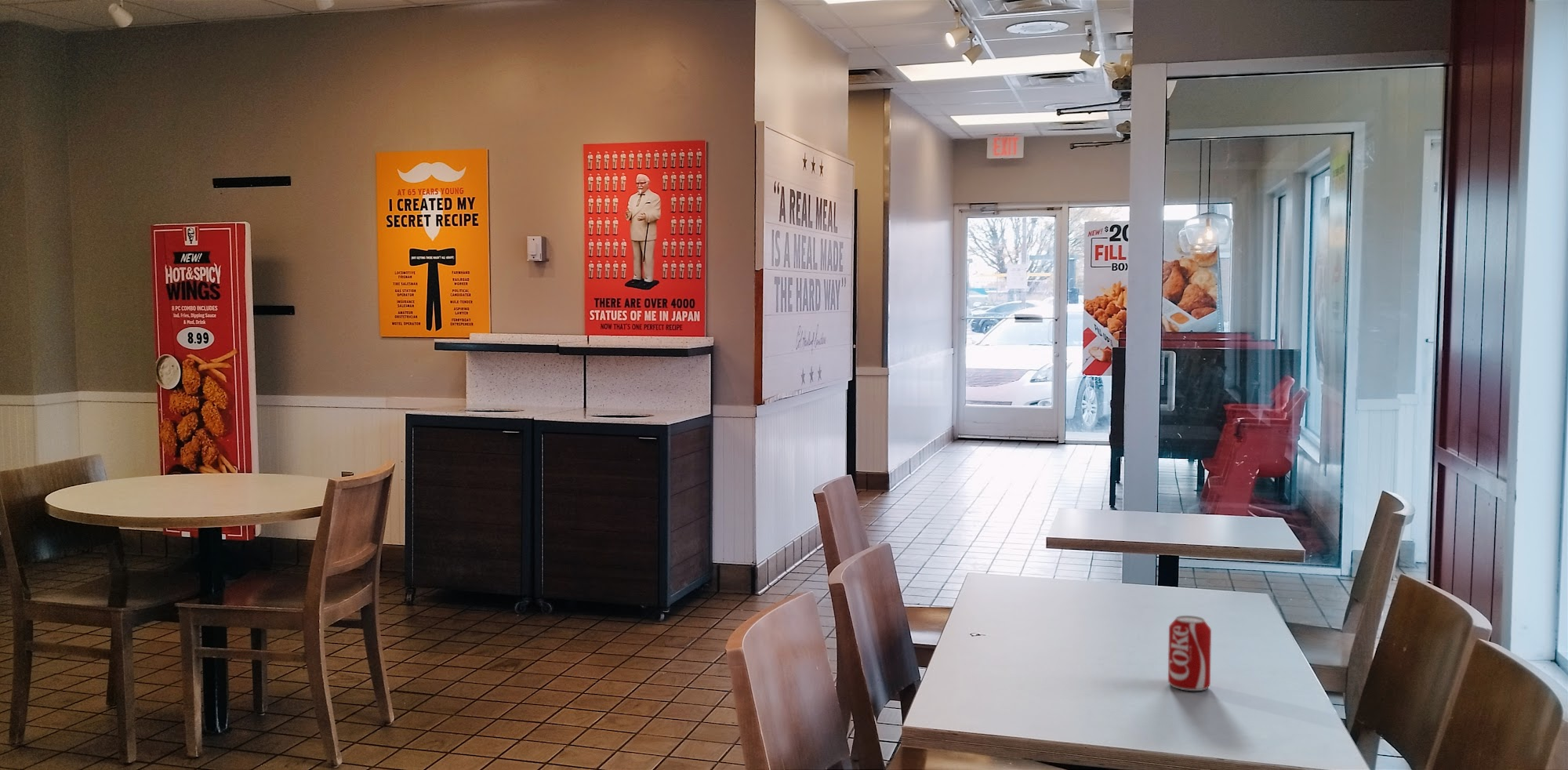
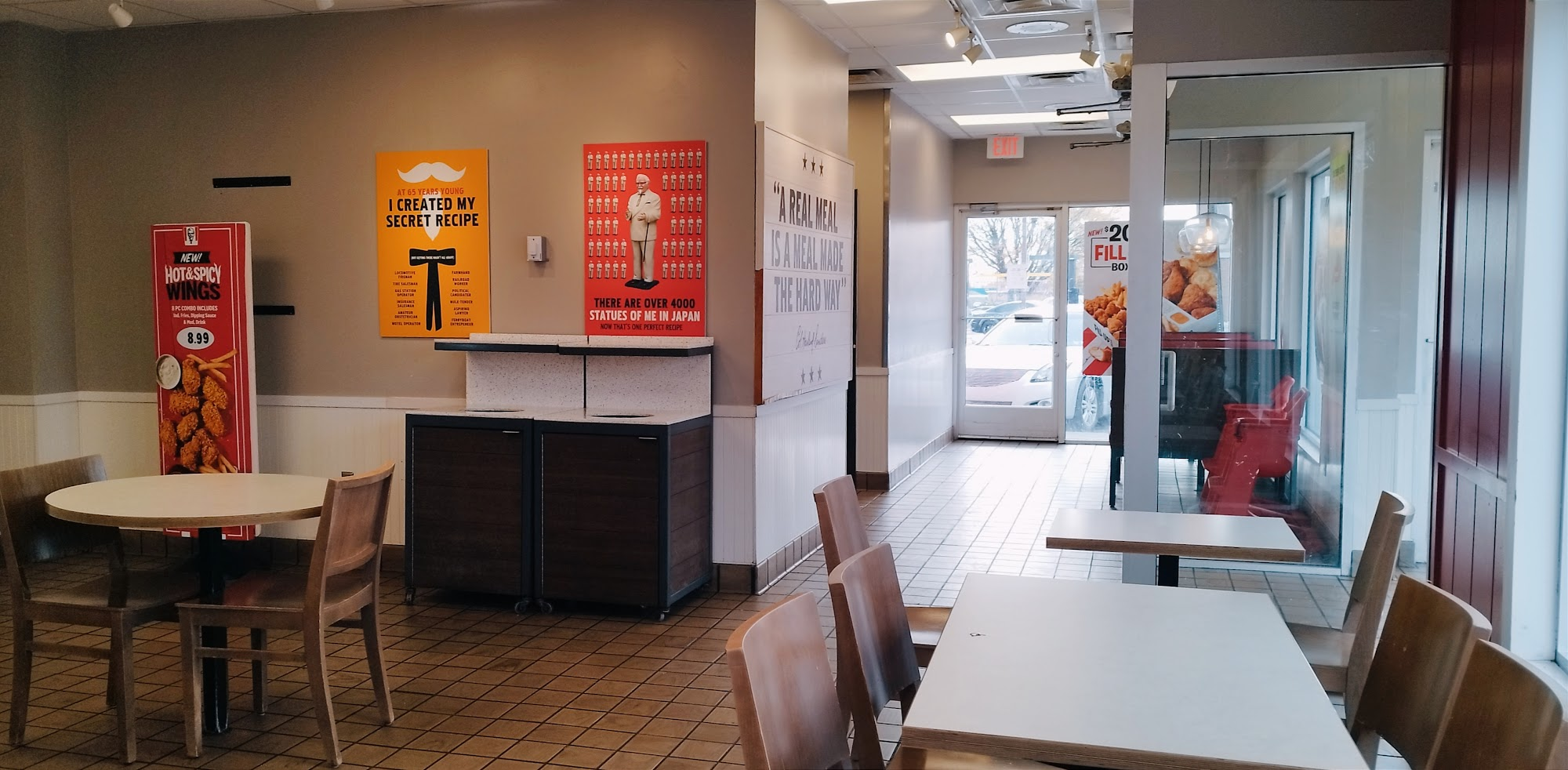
- beverage can (1189, 652)
